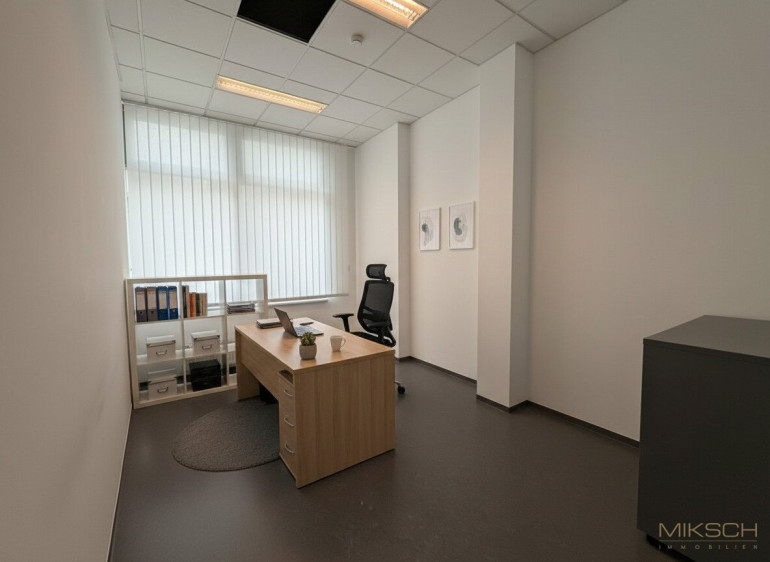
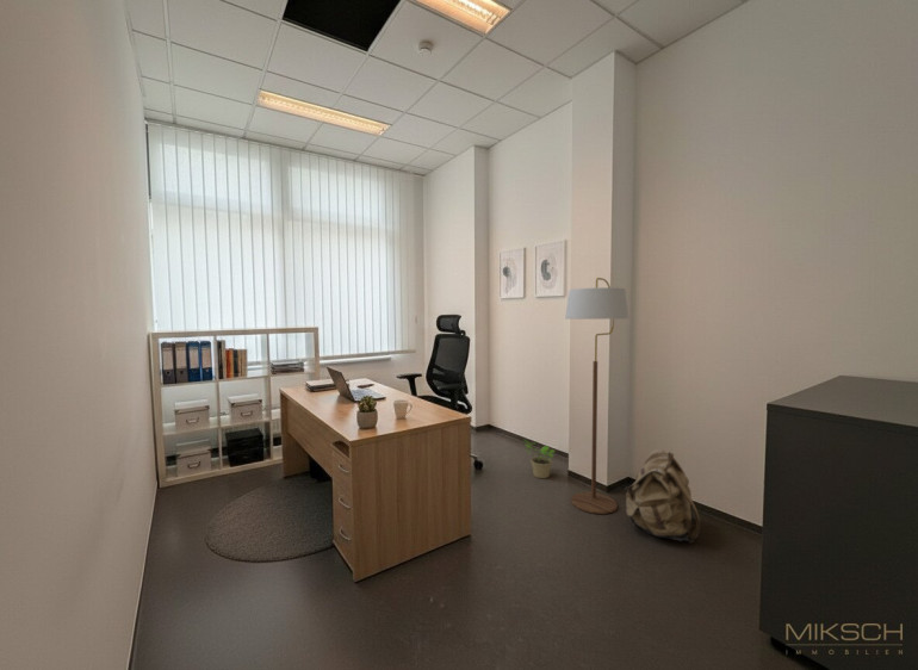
+ backpack (665, 488)
+ floor lamp (596, 391)
+ potted plant (540, 457)
